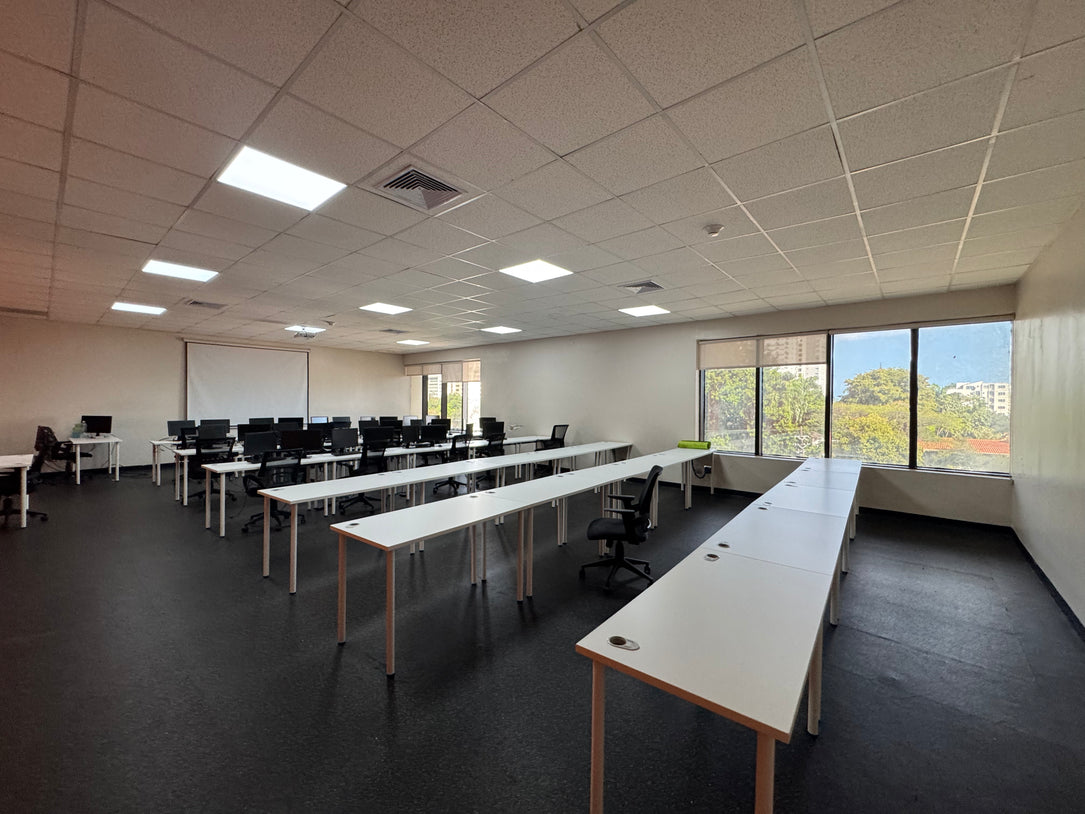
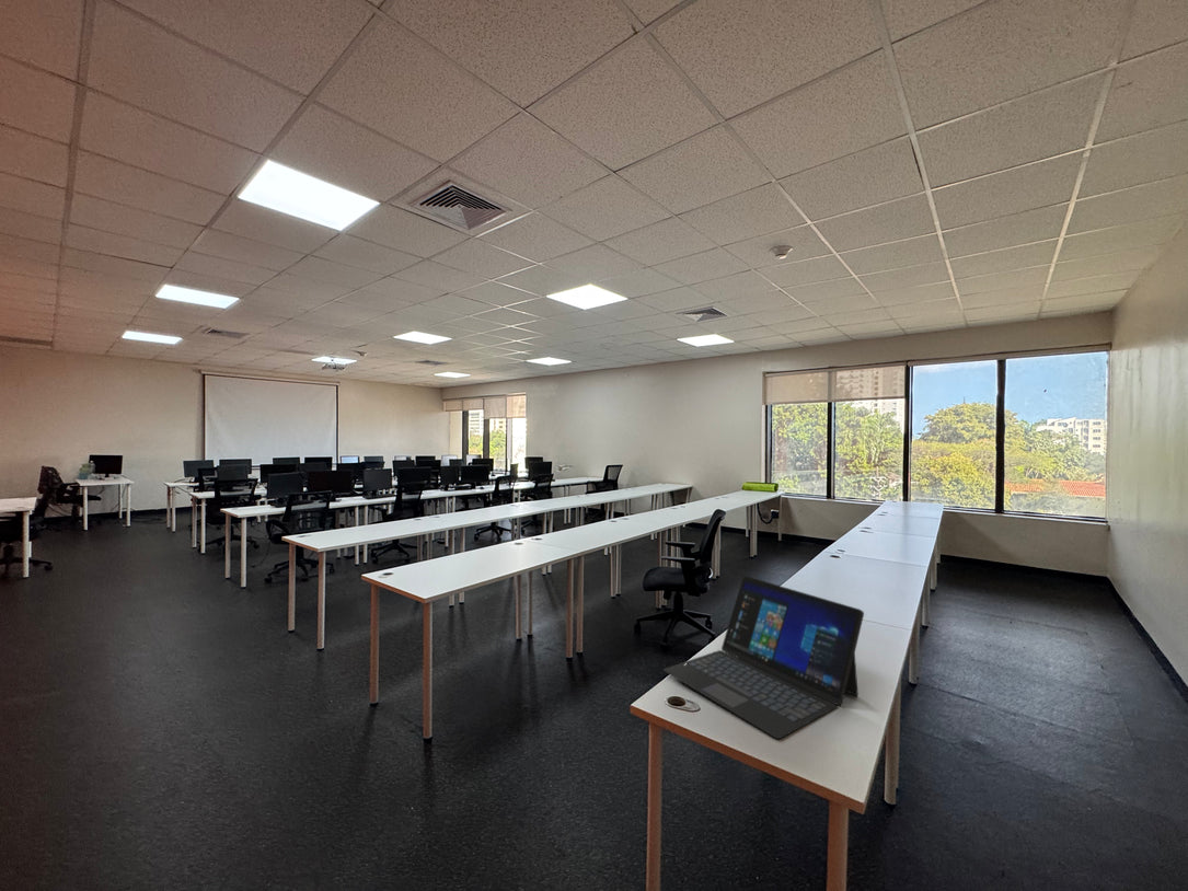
+ laptop (759, 641)
